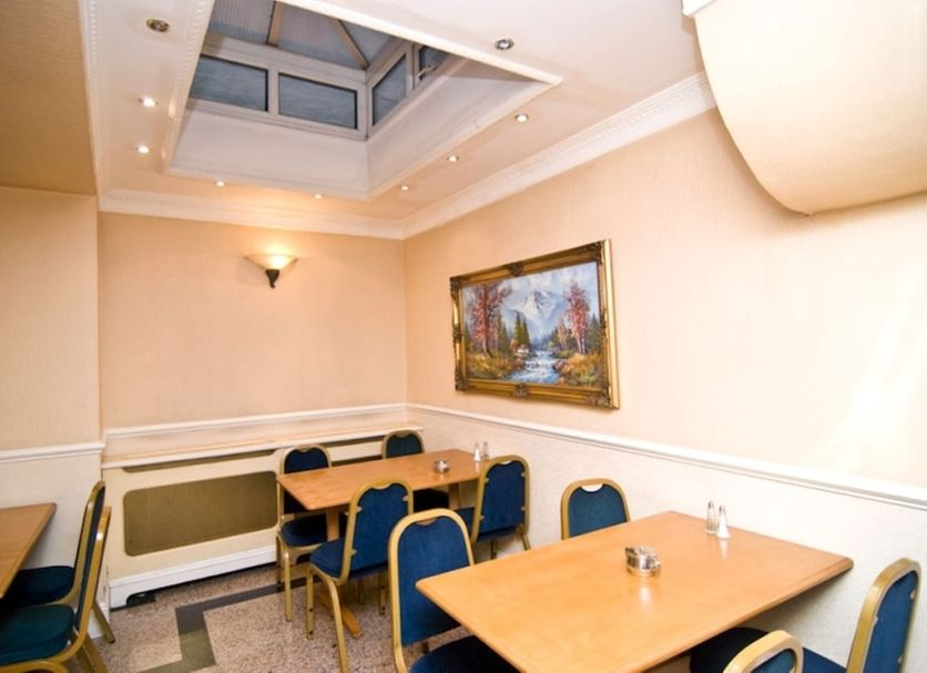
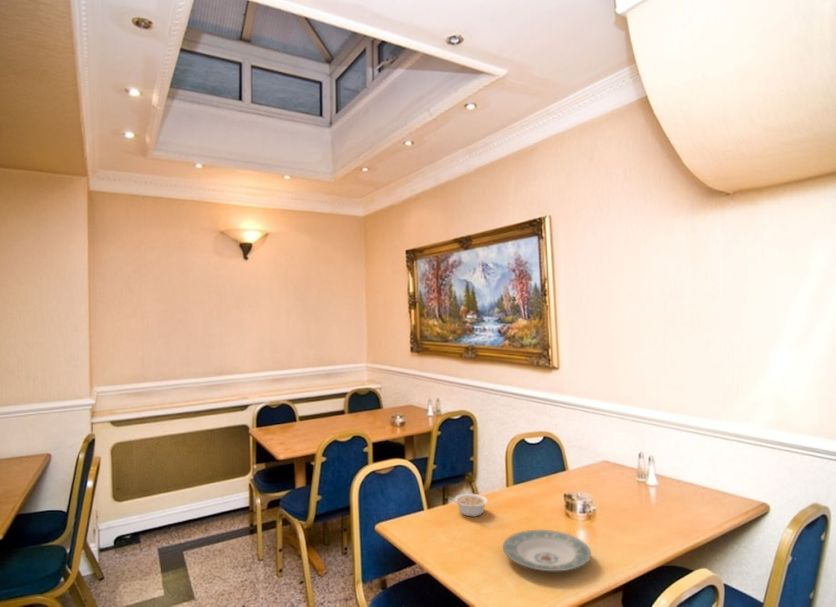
+ legume (472, 504)
+ plate (546, 553)
